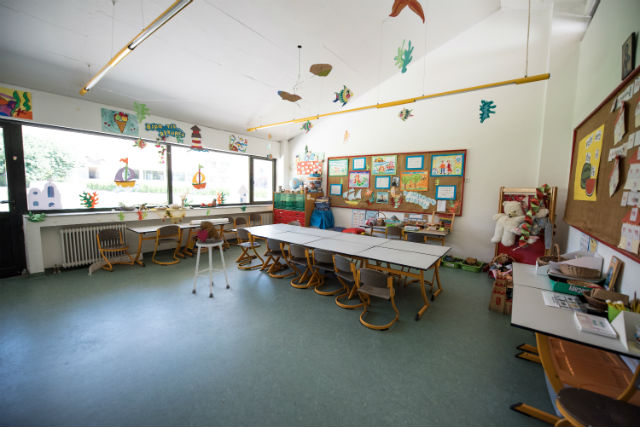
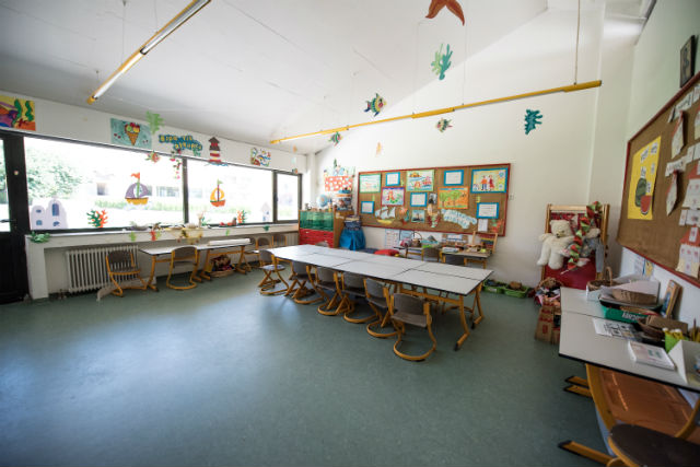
- ceiling mobile (301, 82)
- stool (210, 266)
- bear (209, 231)
